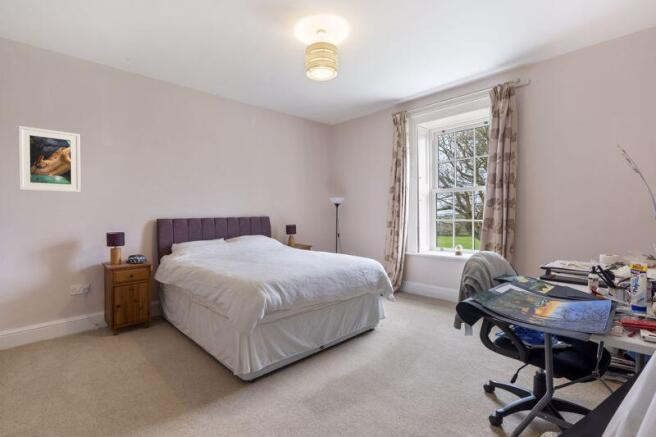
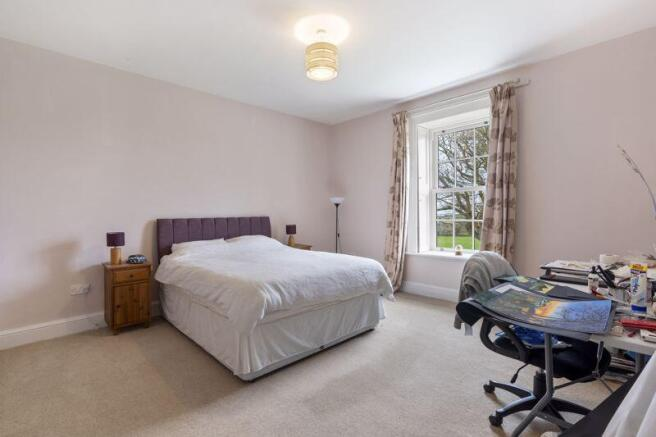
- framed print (51, 160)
